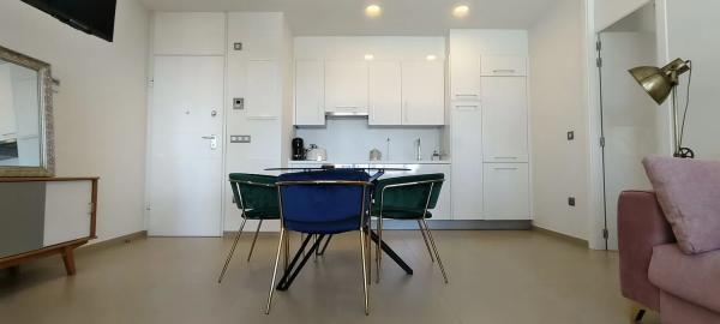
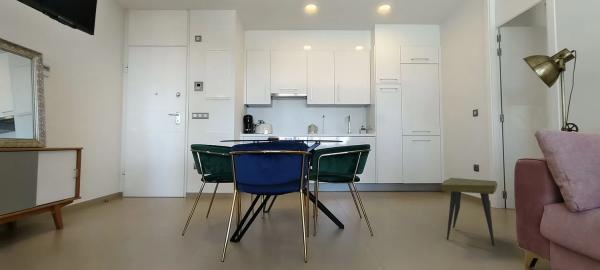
+ side table (459, 208)
